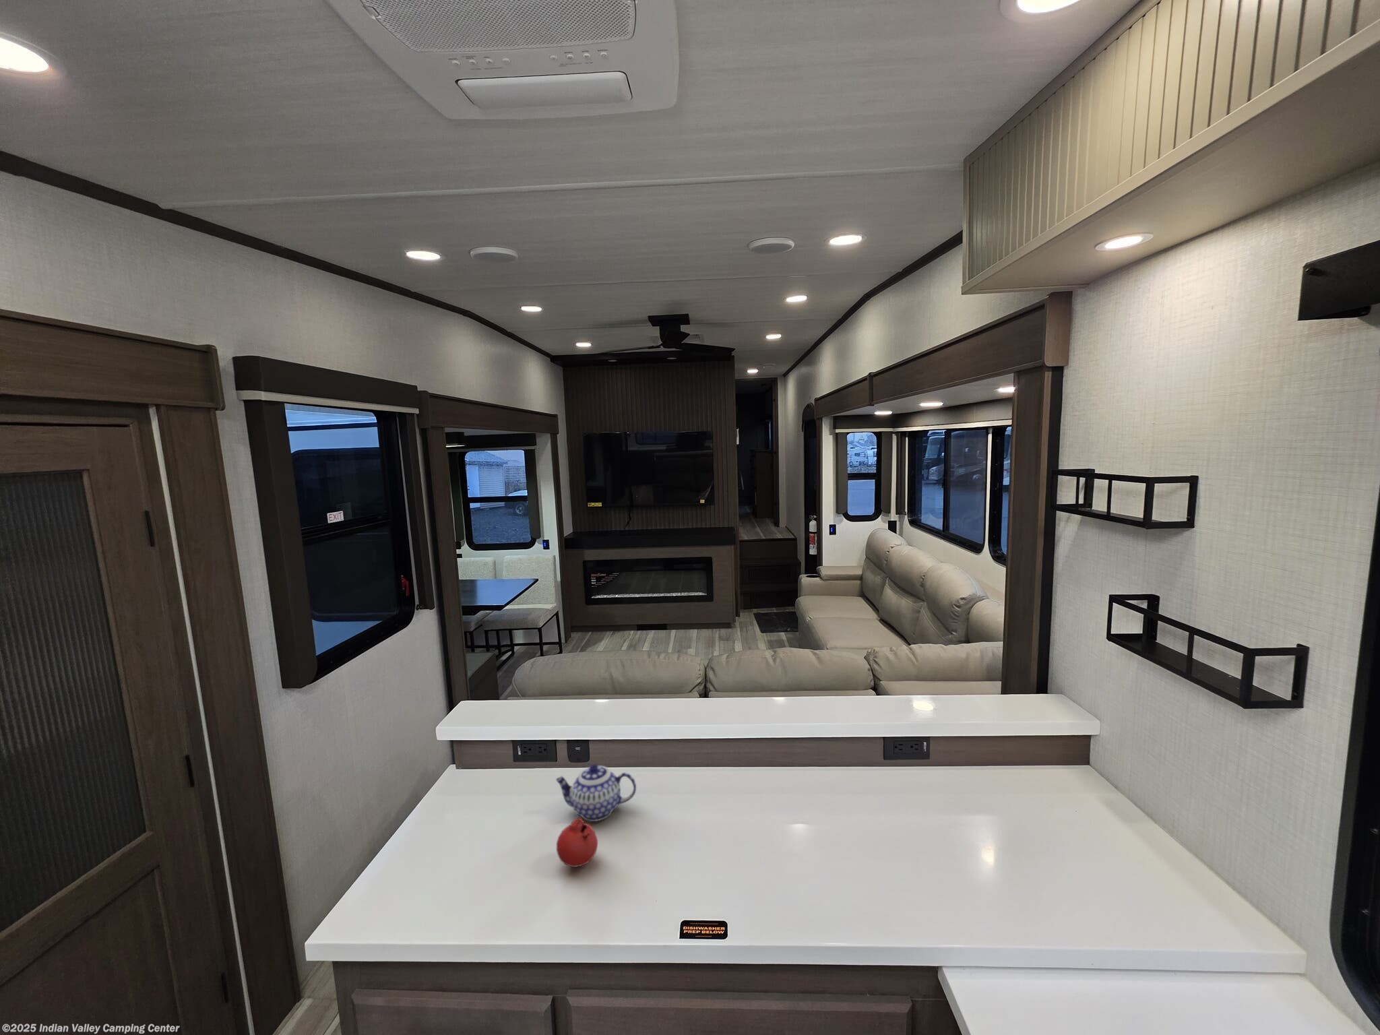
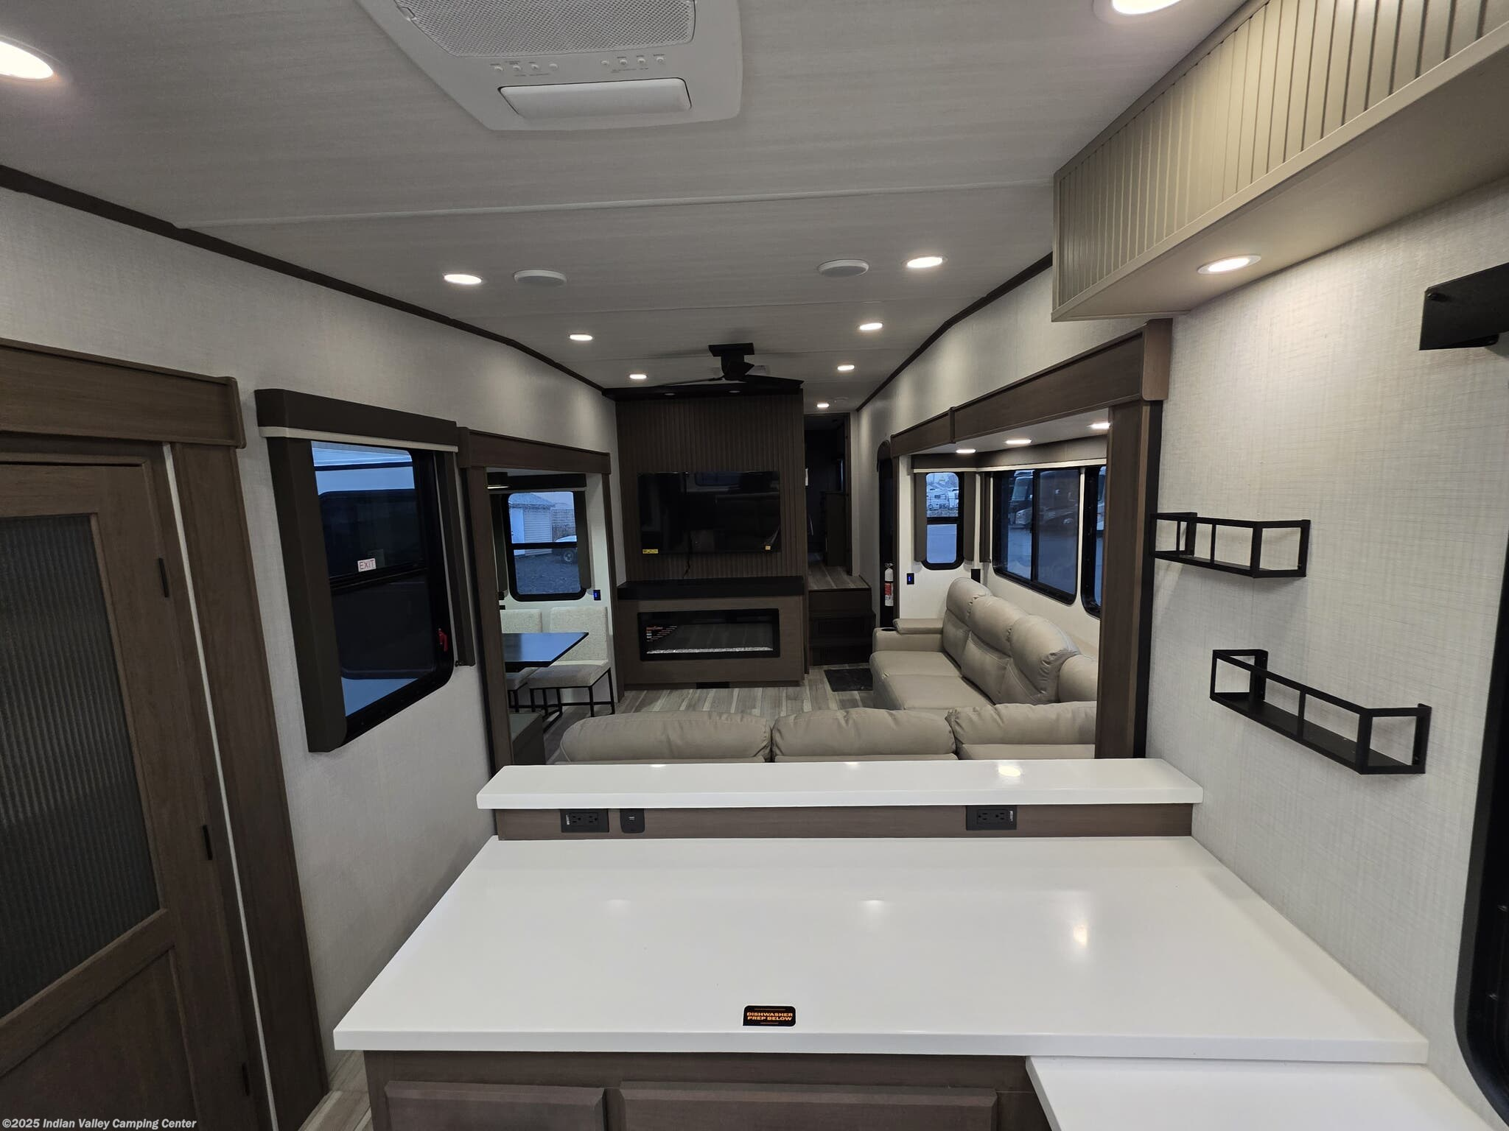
- fruit (577, 841)
- teapot (595, 788)
